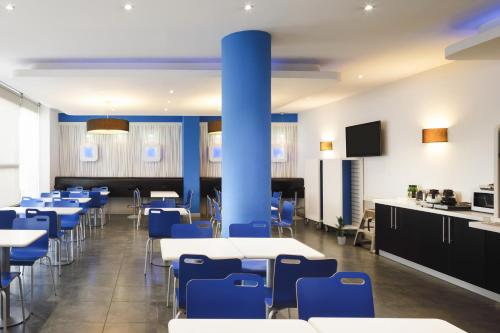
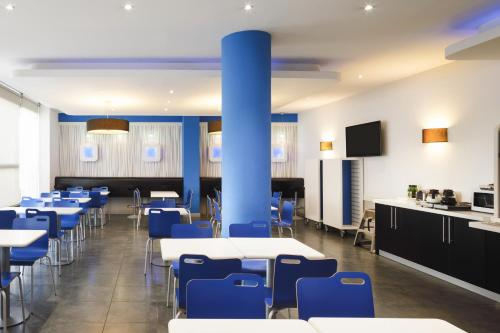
- indoor plant (340, 230)
